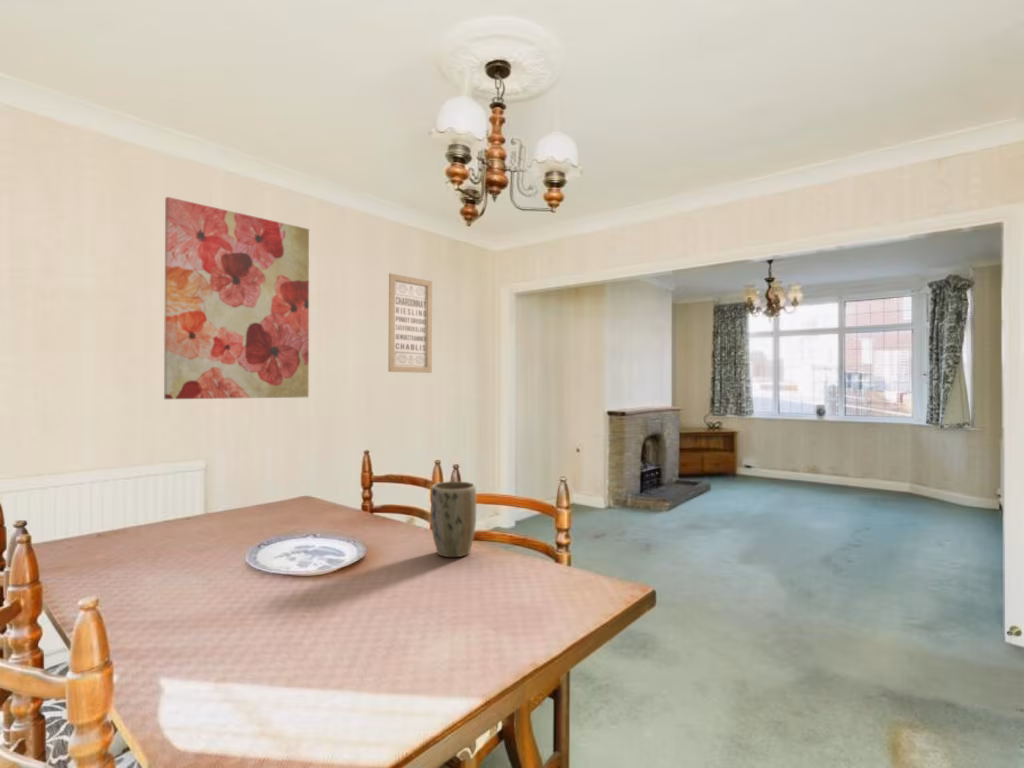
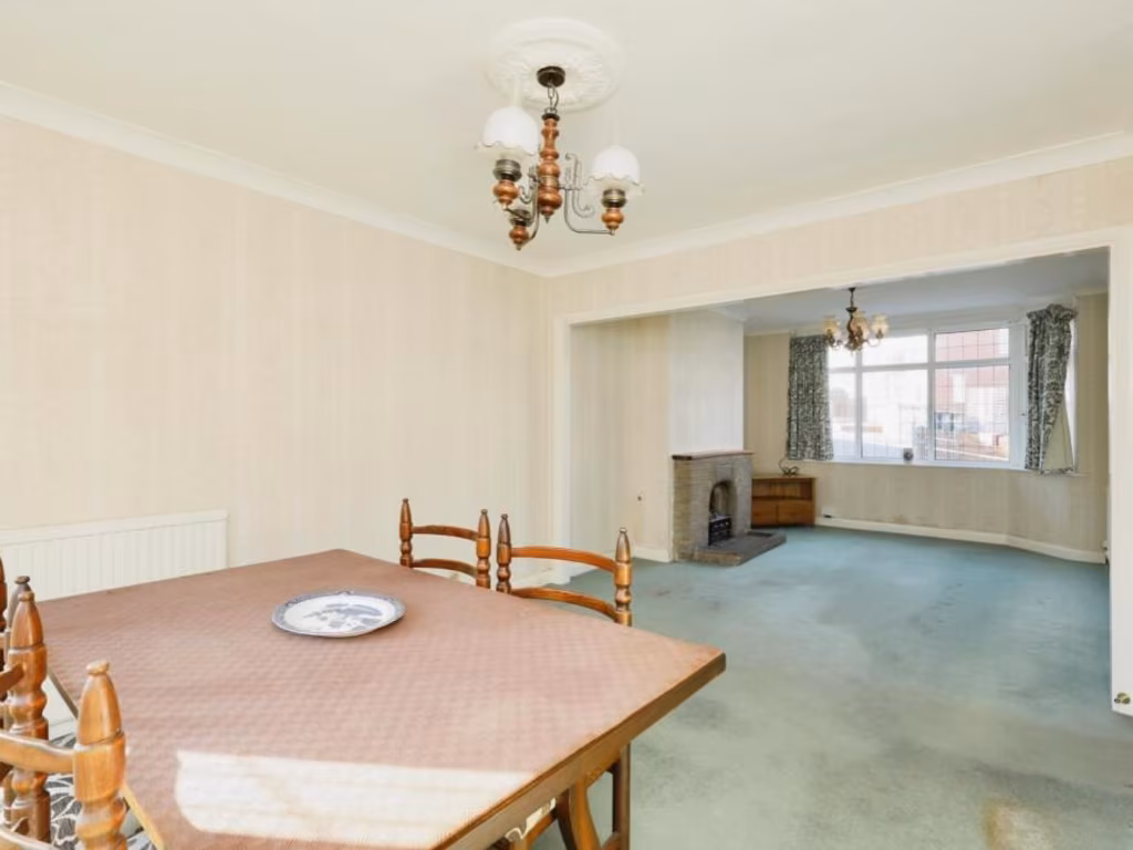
- wall art (411, 324)
- plant pot (453, 518)
- wall art (243, 306)
